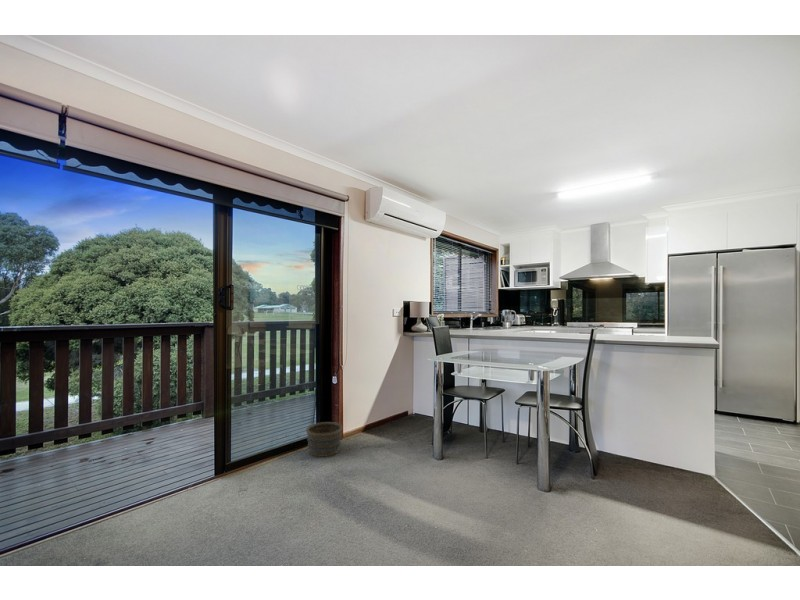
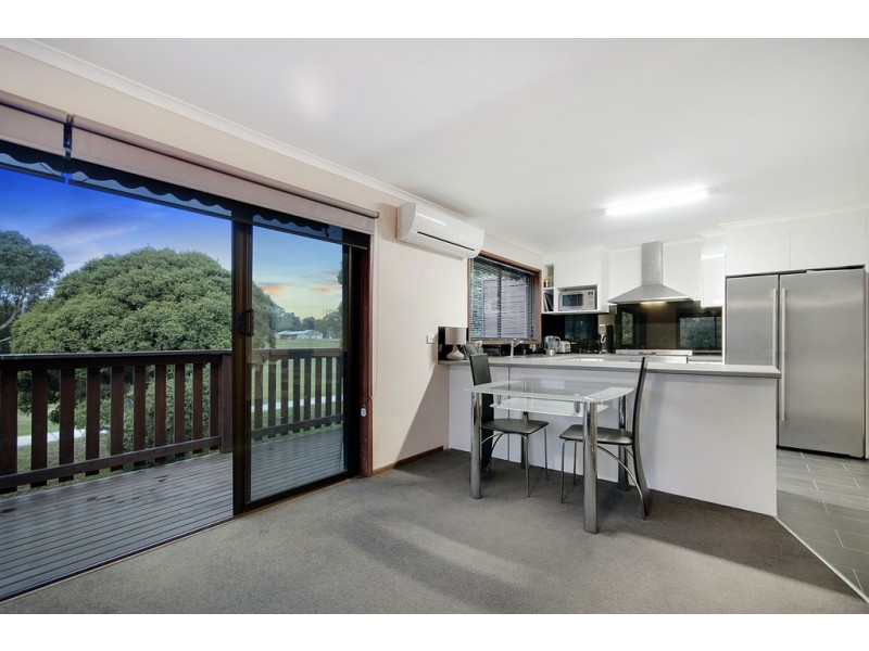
- planter pot (324, 439)
